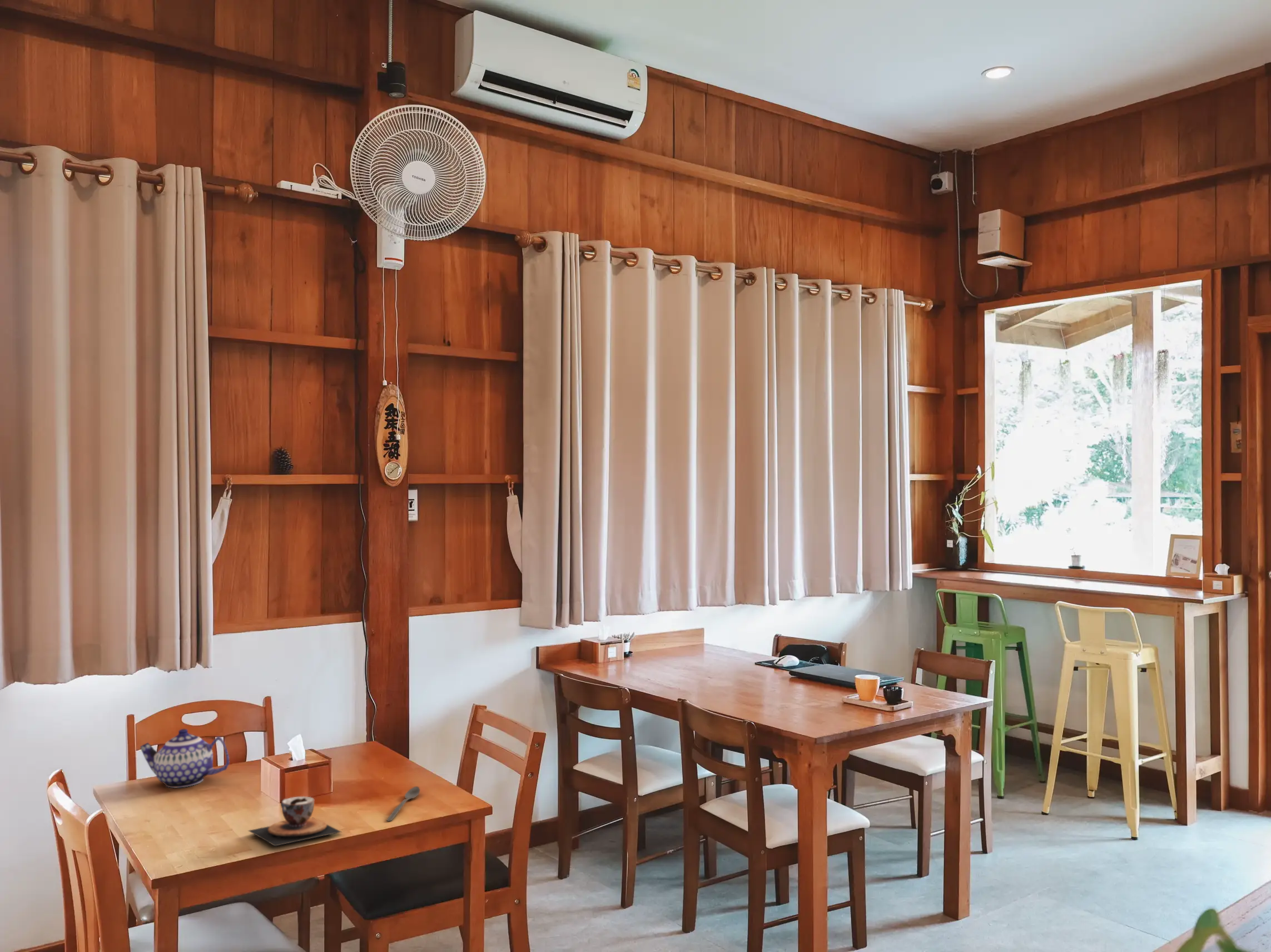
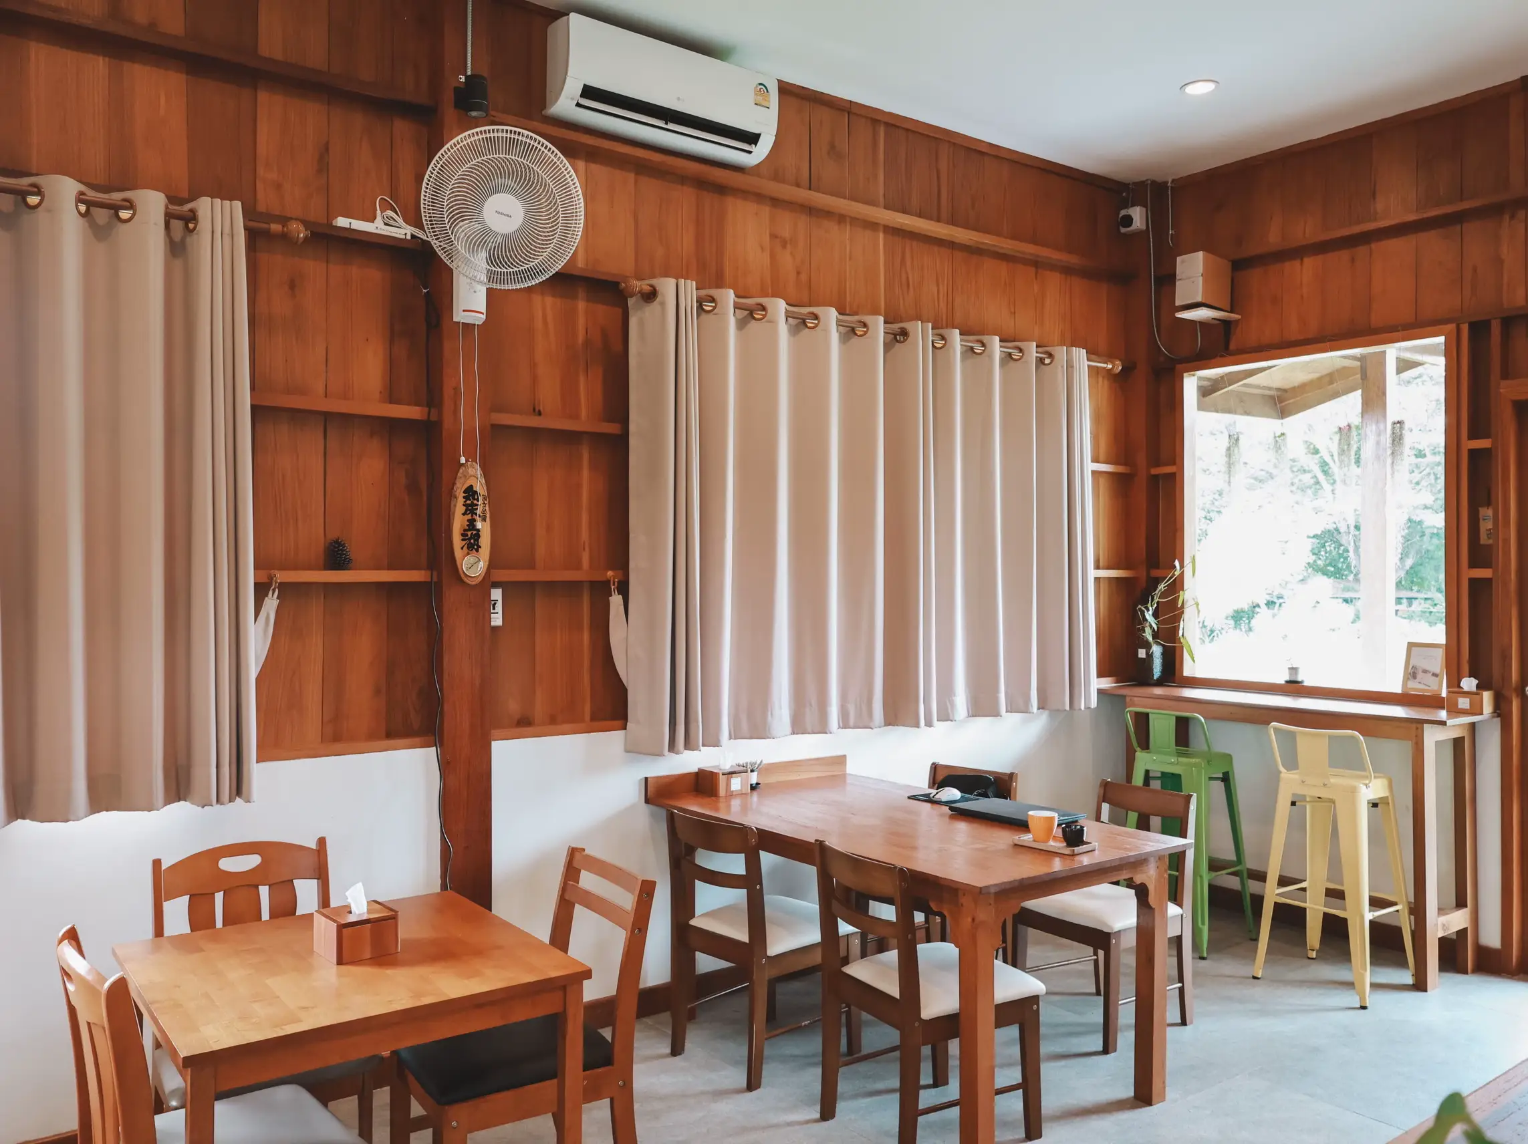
- teacup (295, 817)
- teapot (185, 755)
- spoon (403, 803)
